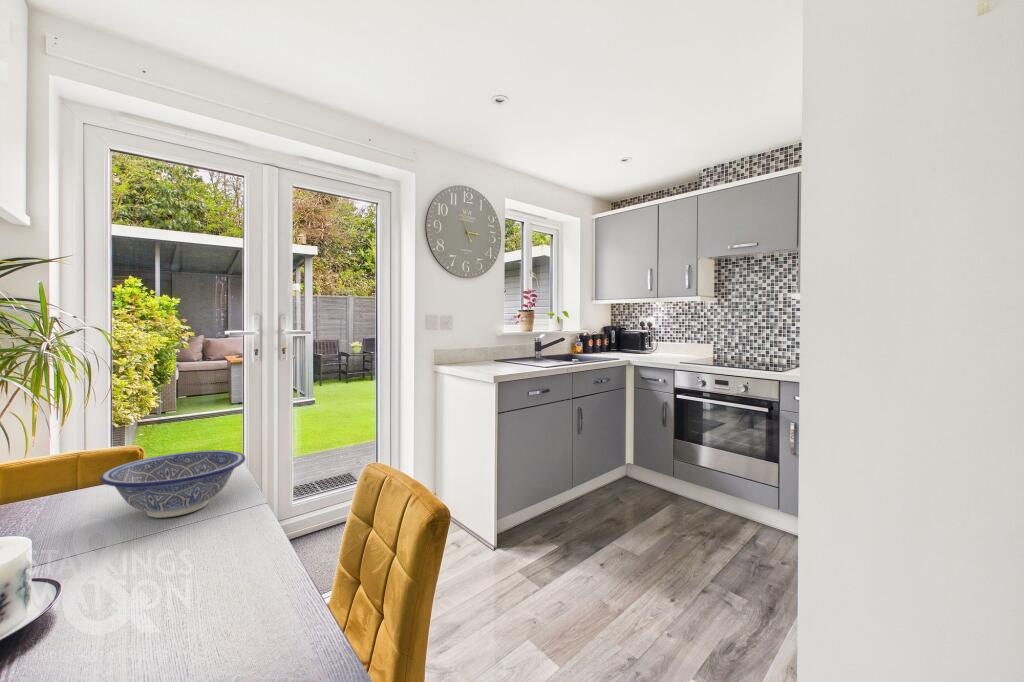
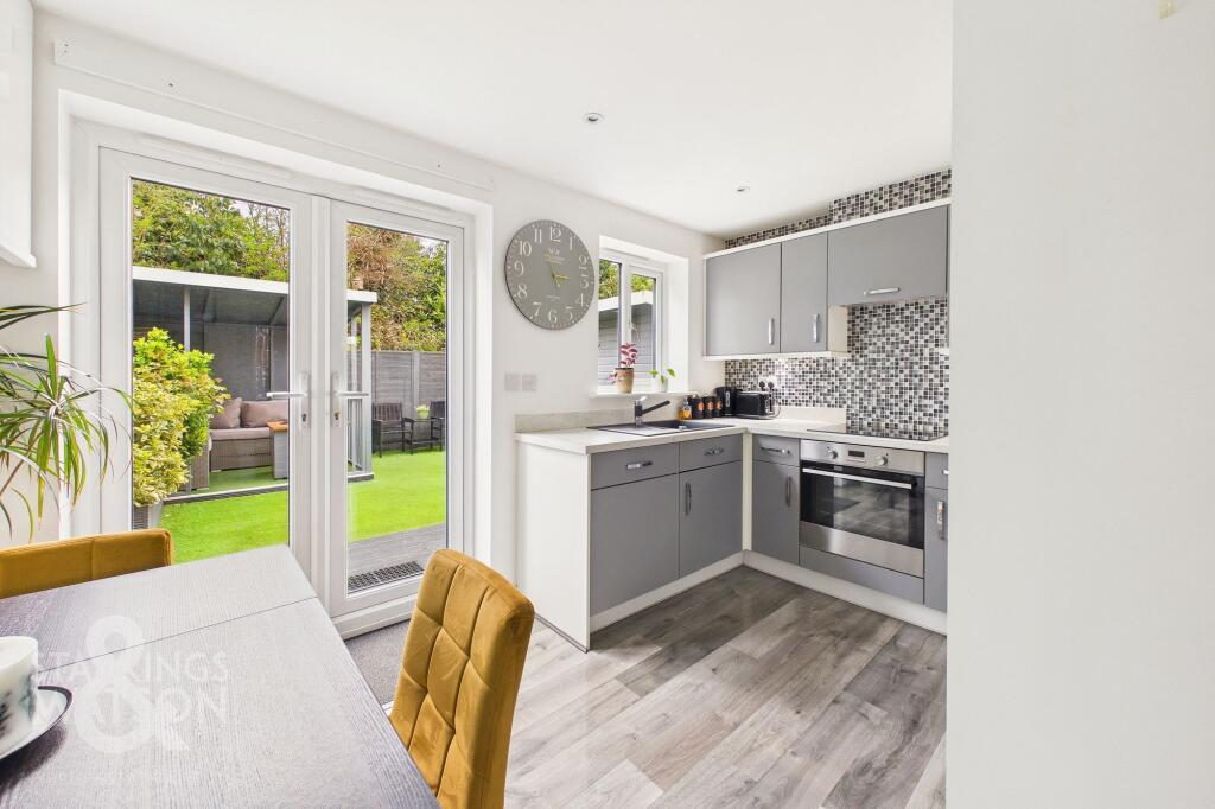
- decorative bowl (178, 486)
